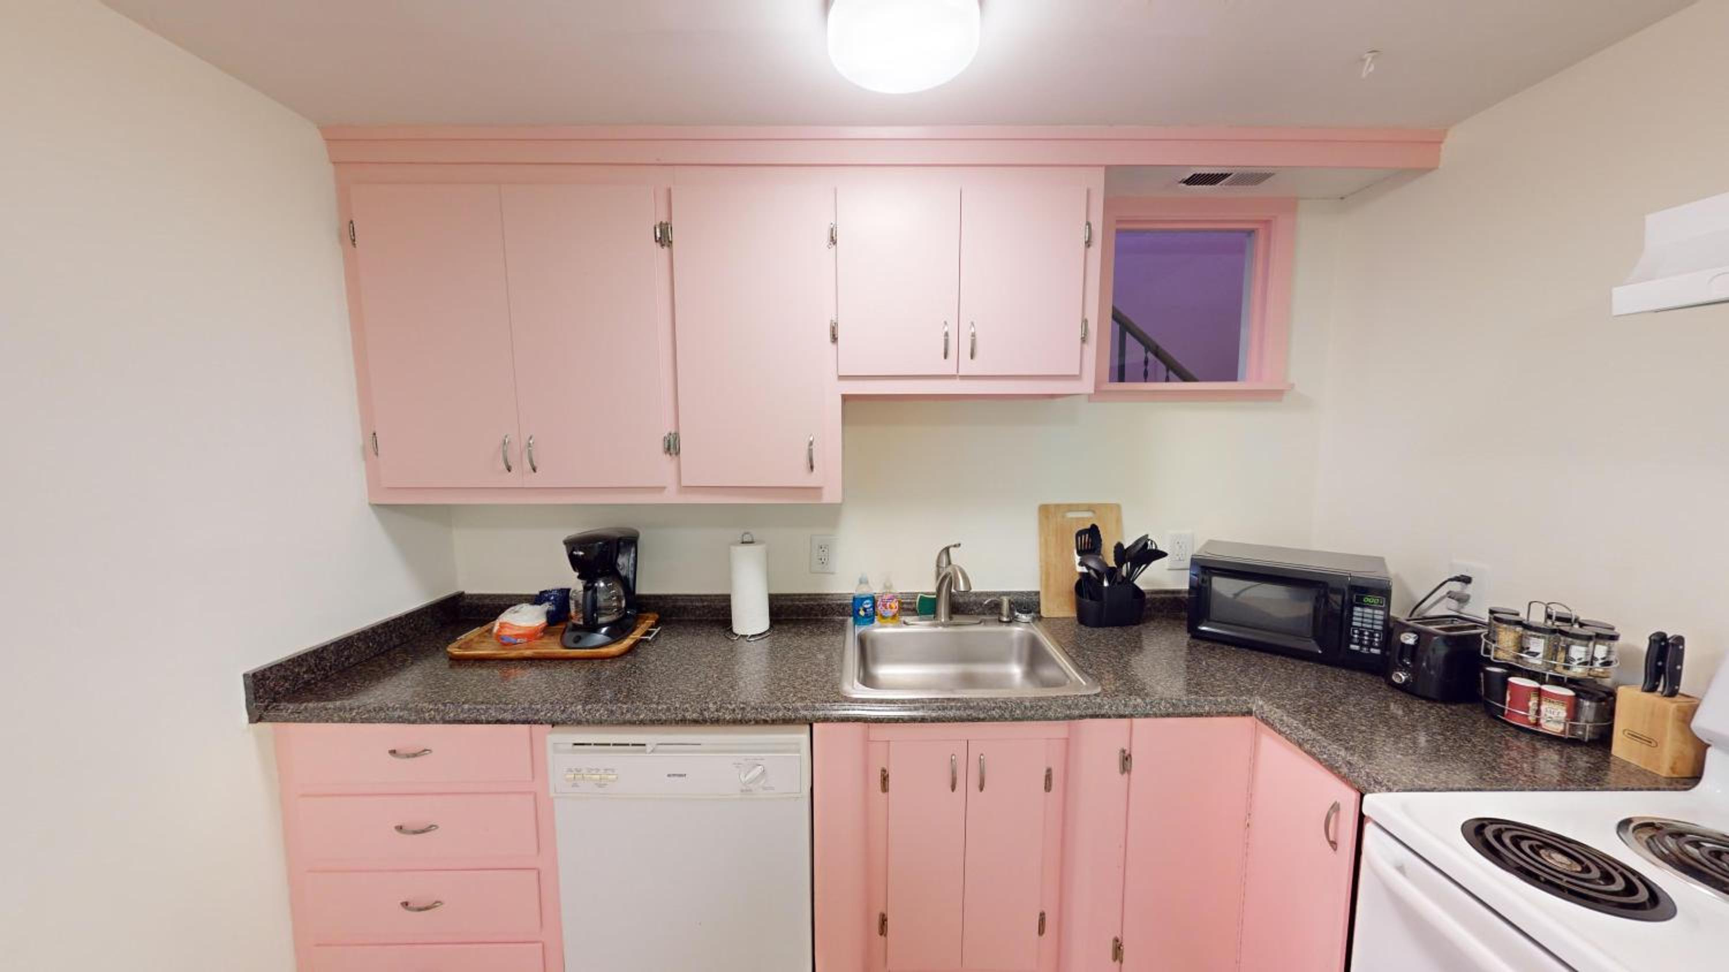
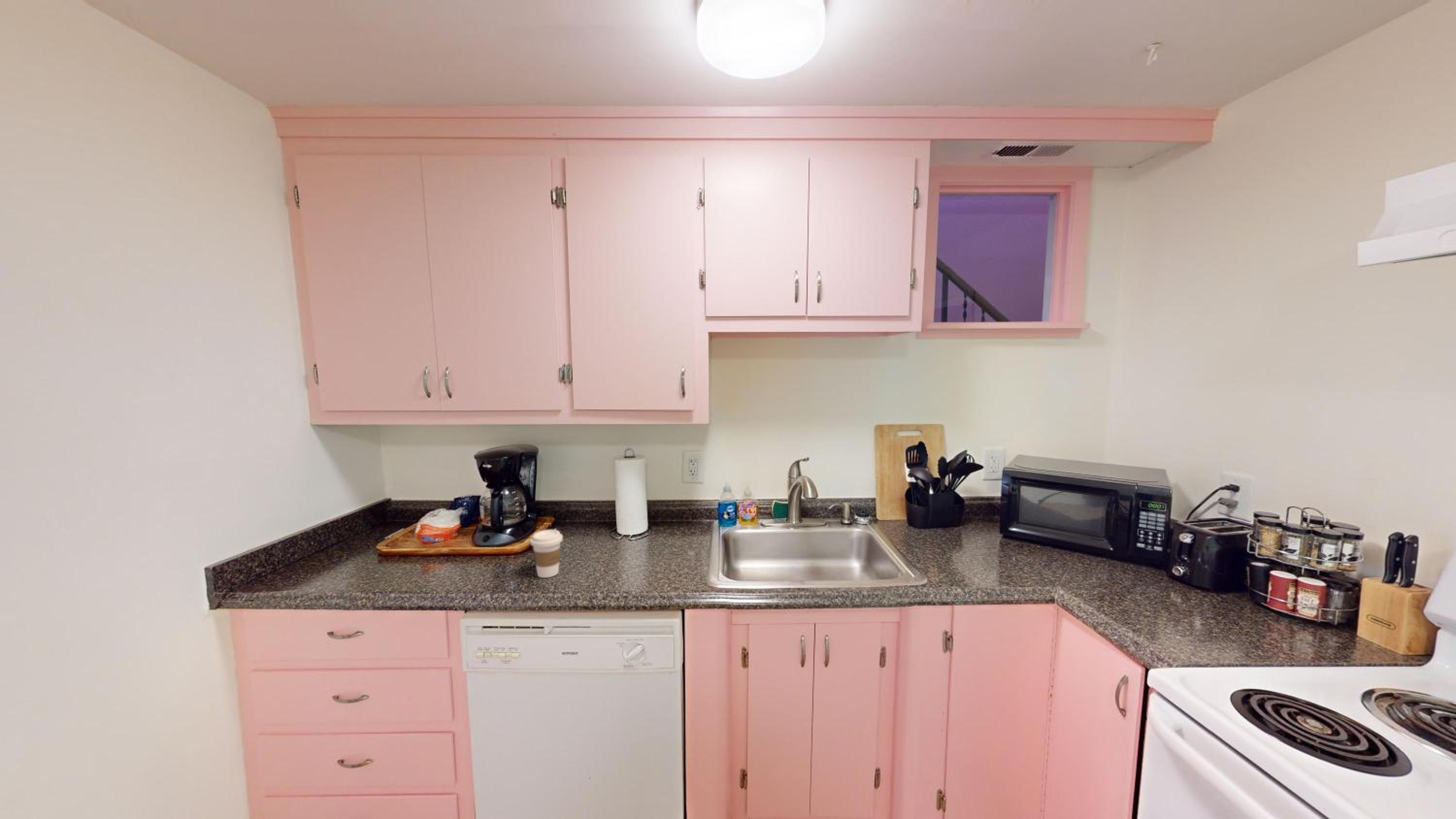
+ coffee cup (547, 554)
